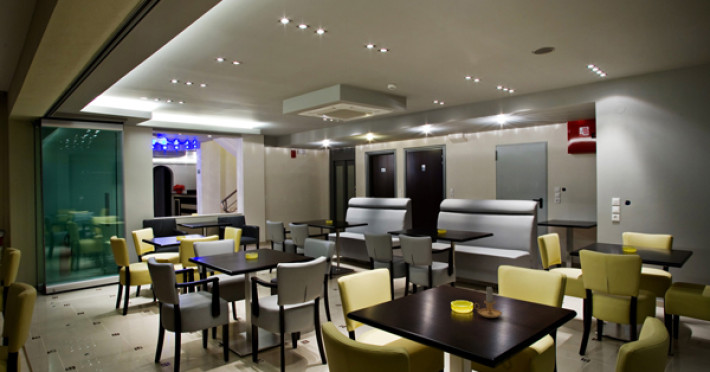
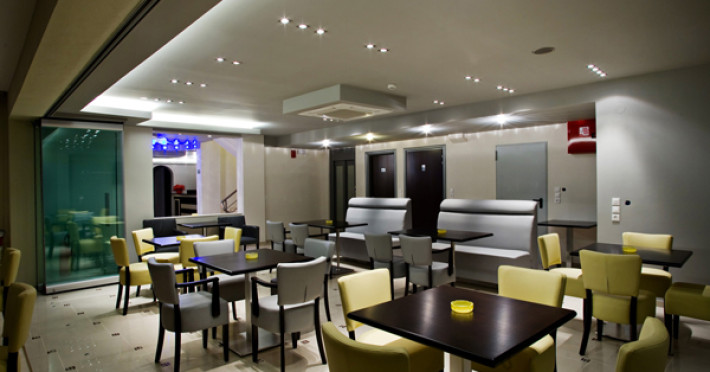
- candle (487, 300)
